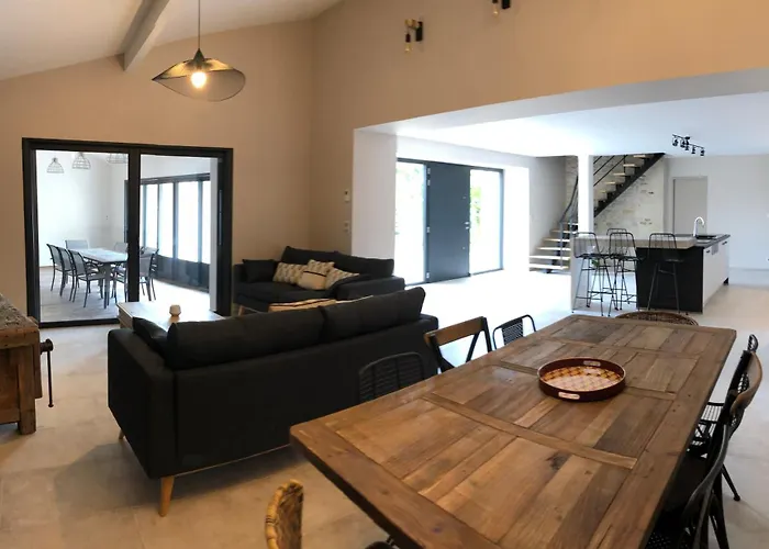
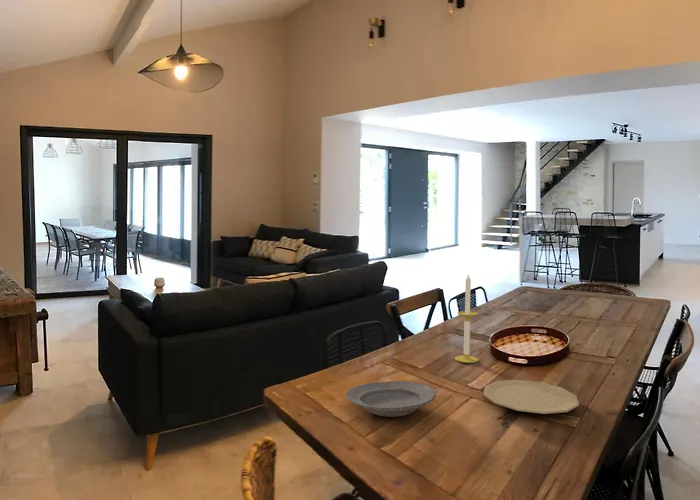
+ candle (467, 316)
+ plate (390, 400)
+ plate (529, 399)
